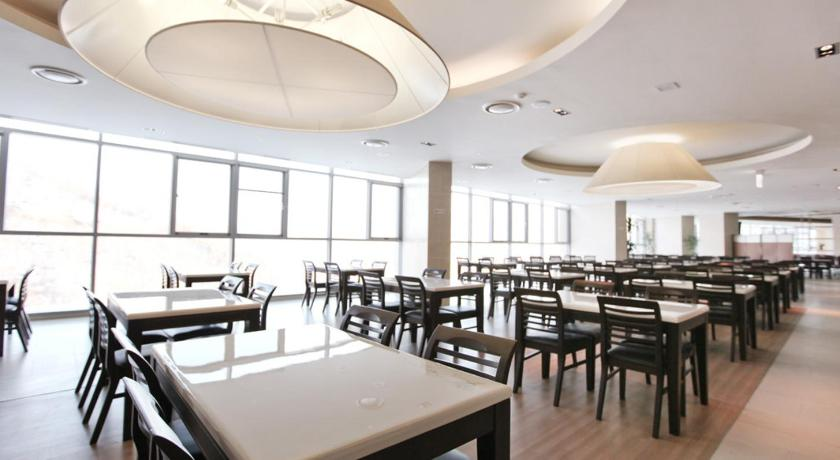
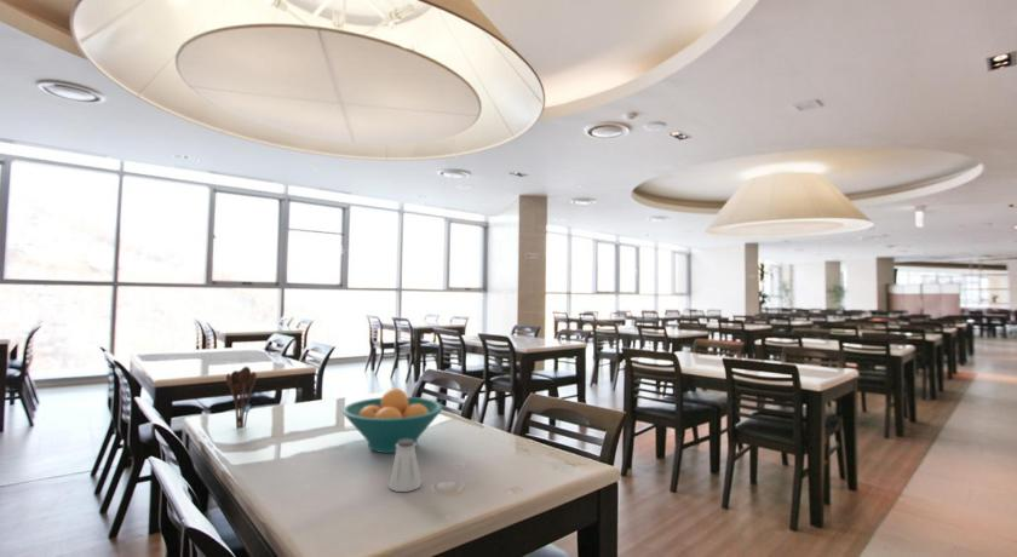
+ fruit bowl (393, 417)
+ saltshaker (404, 463)
+ utensil holder (241, 397)
